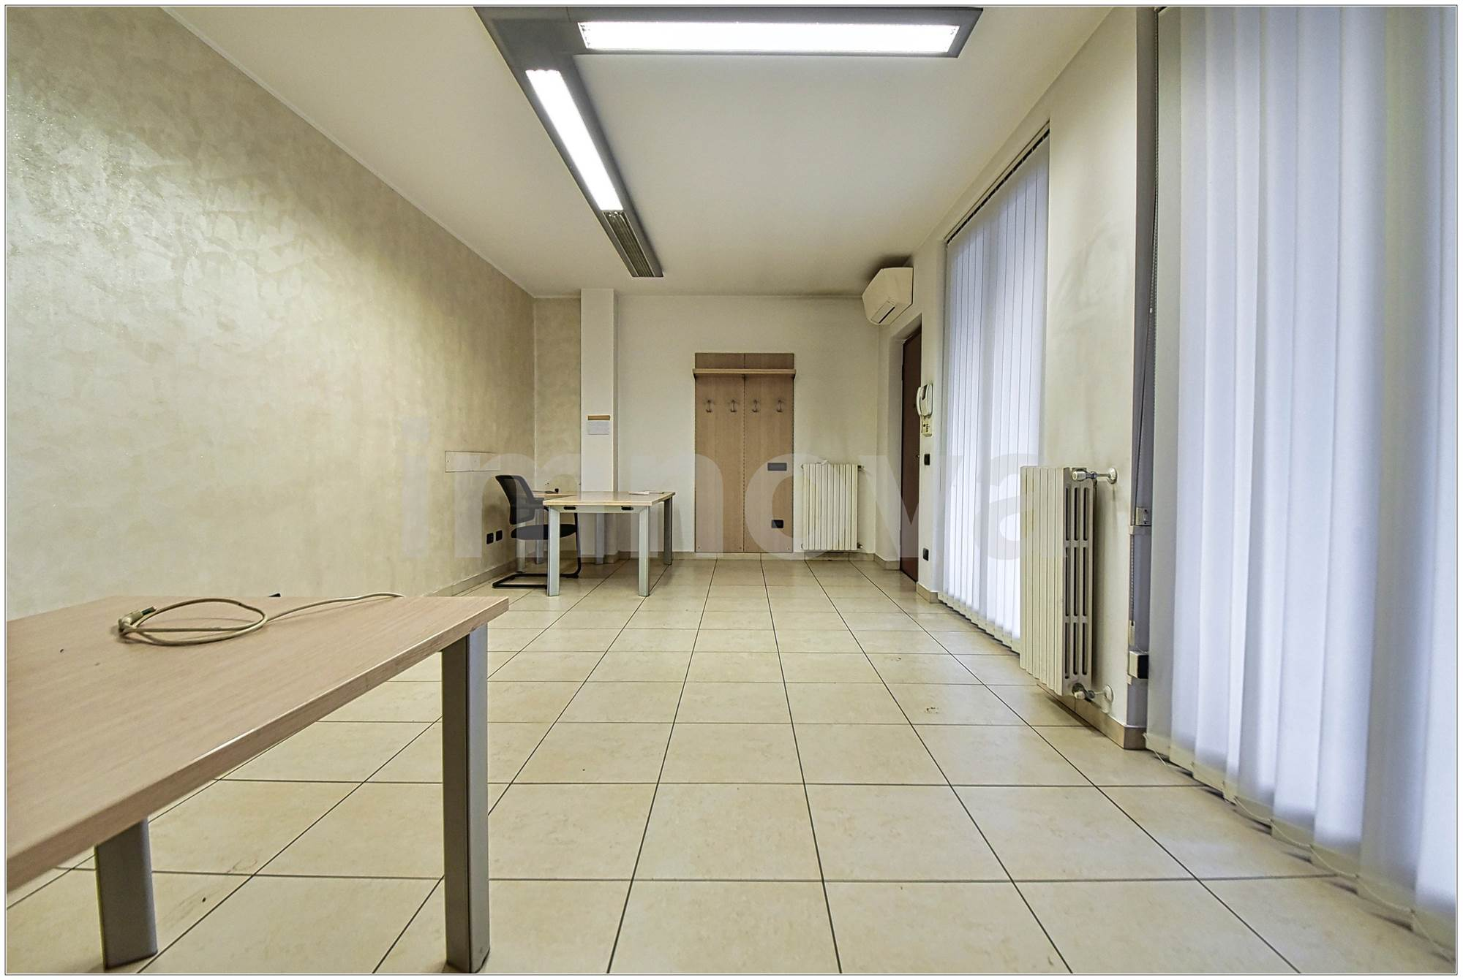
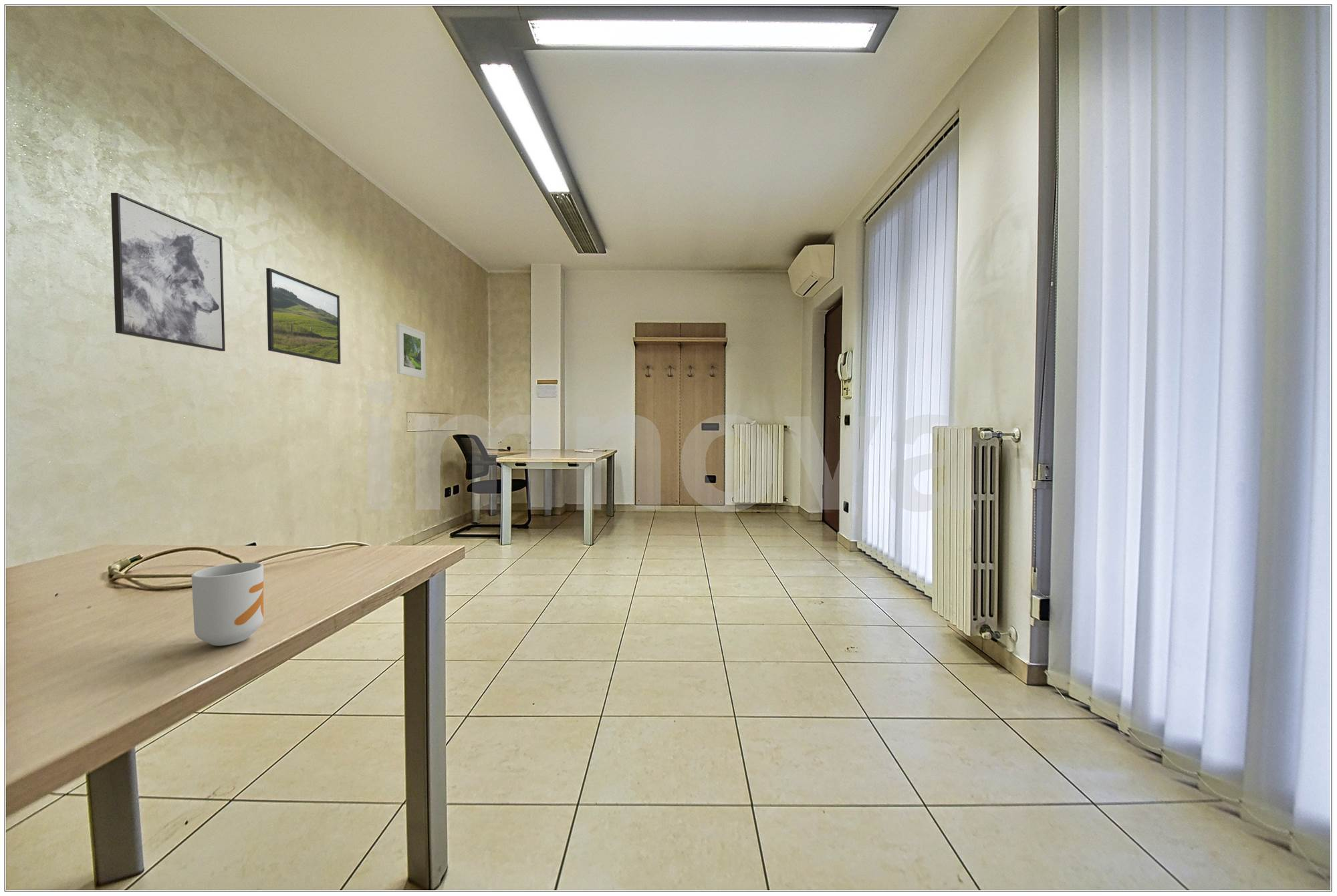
+ mug (230, 603)
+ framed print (307, 320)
+ wall art (174, 280)
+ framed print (412, 352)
